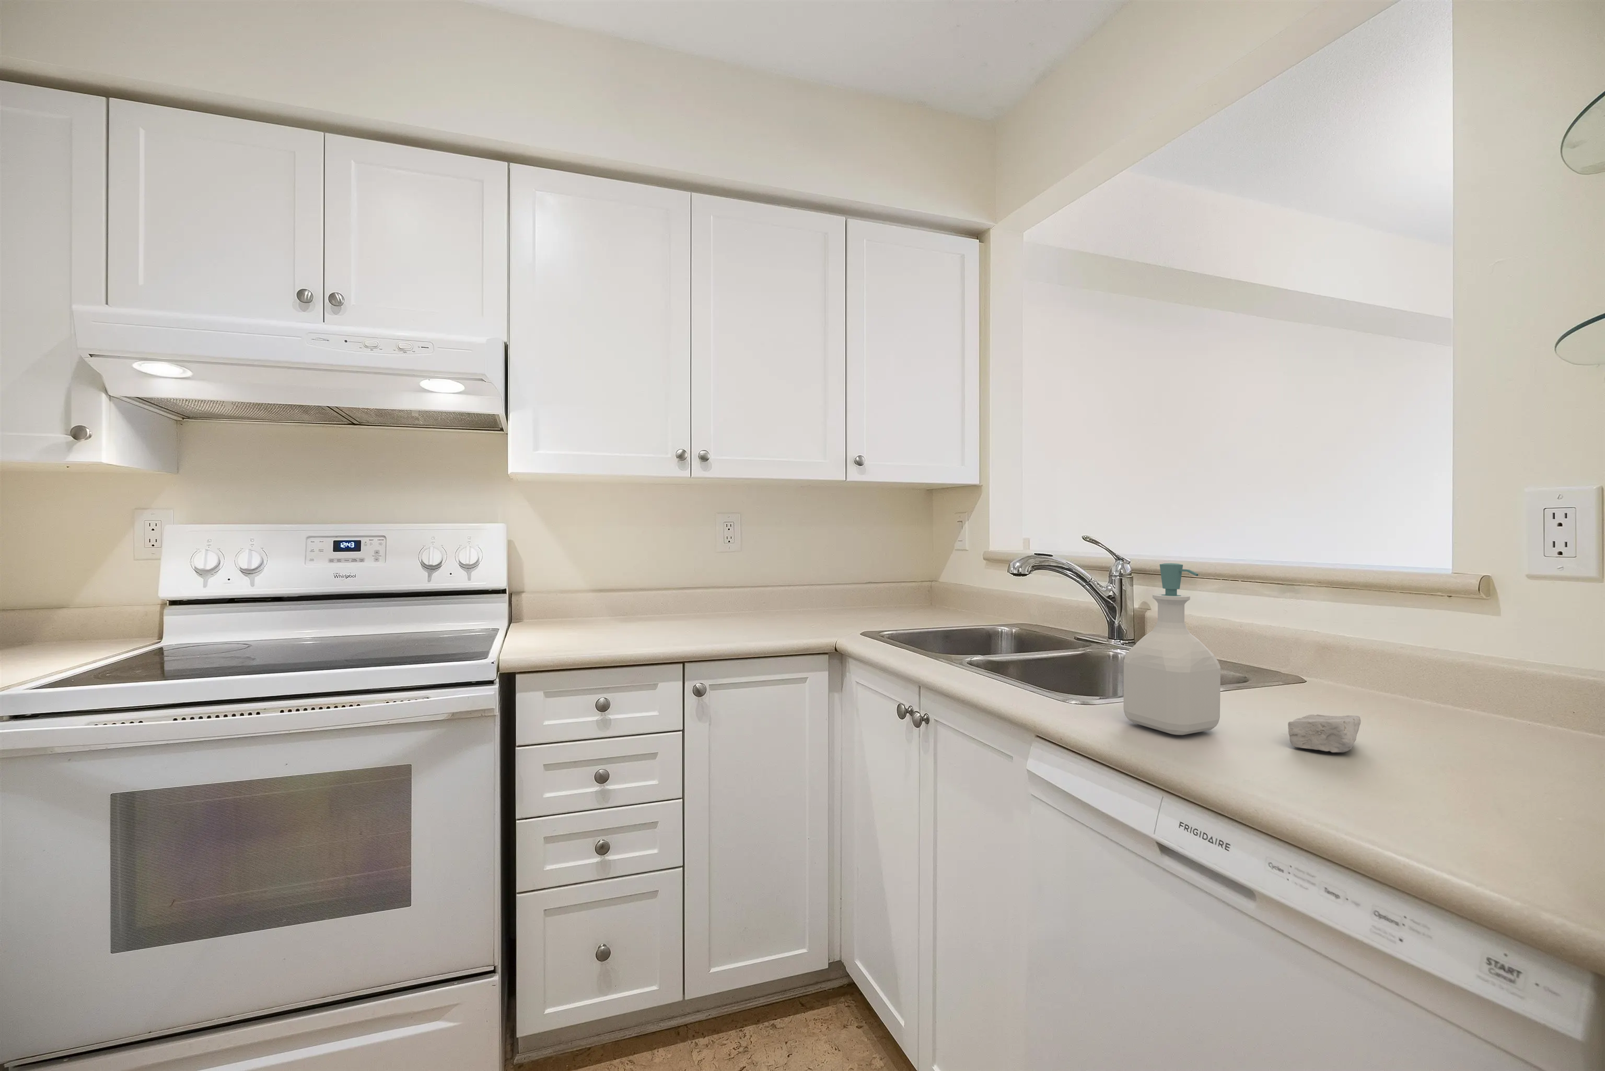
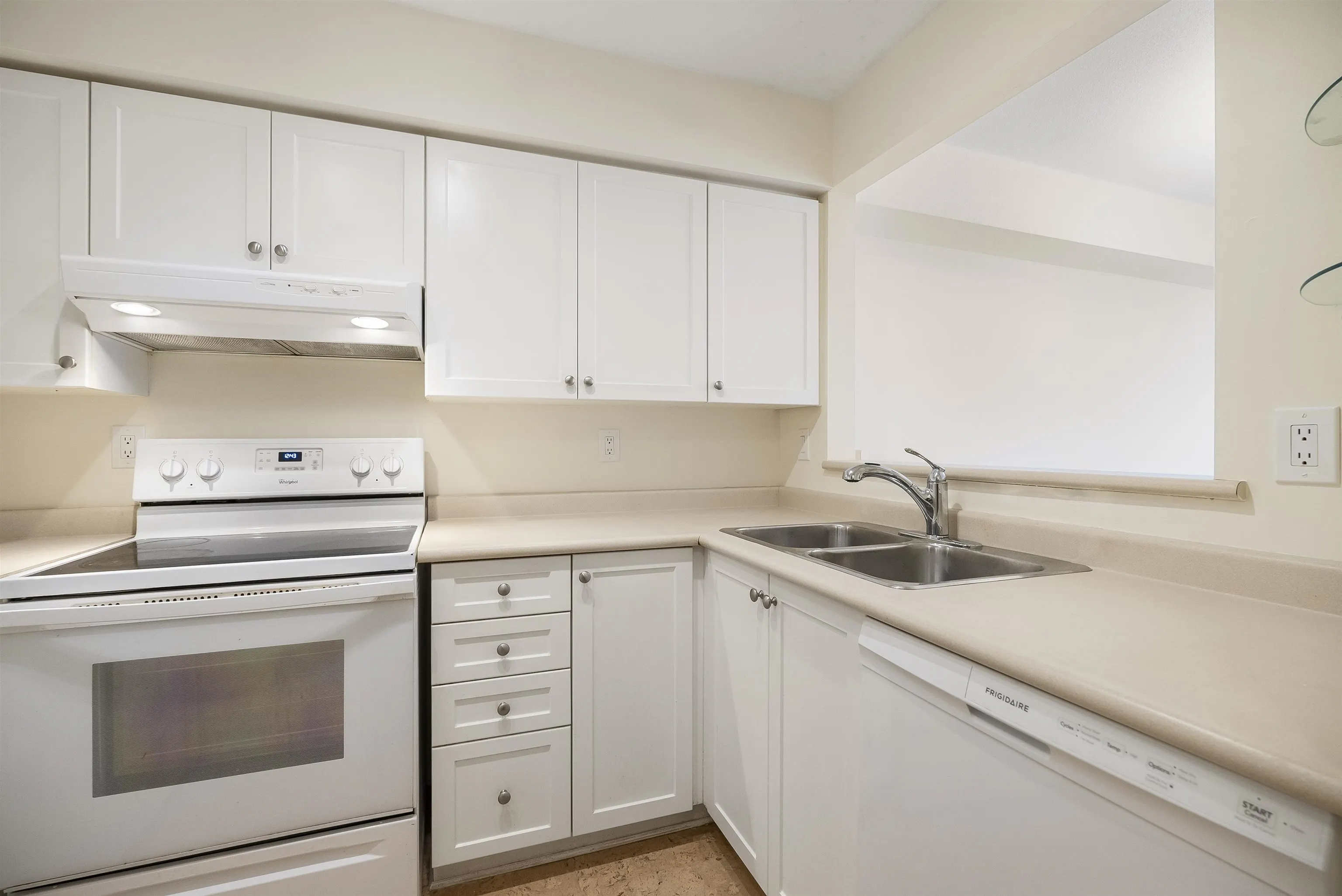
- soap bar (1326, 728)
- soap bottle (1171, 644)
